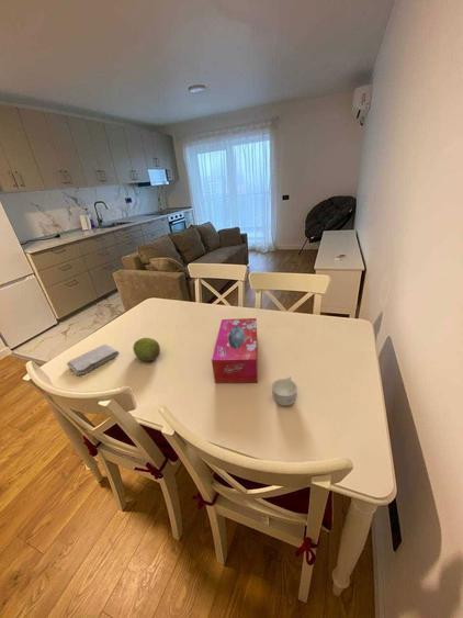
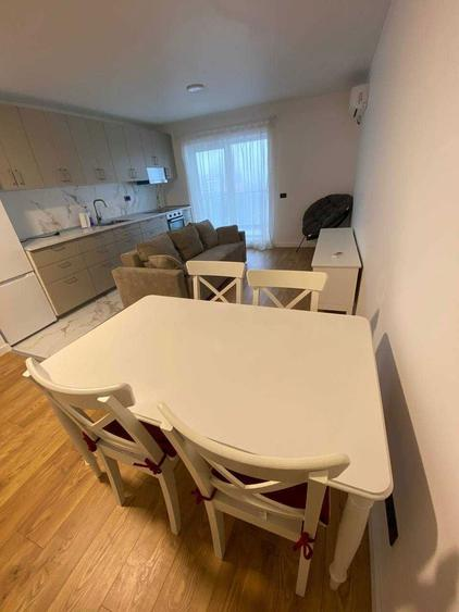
- cup (285, 391)
- washcloth (92, 358)
- fruit (145, 348)
- tissue box (237, 347)
